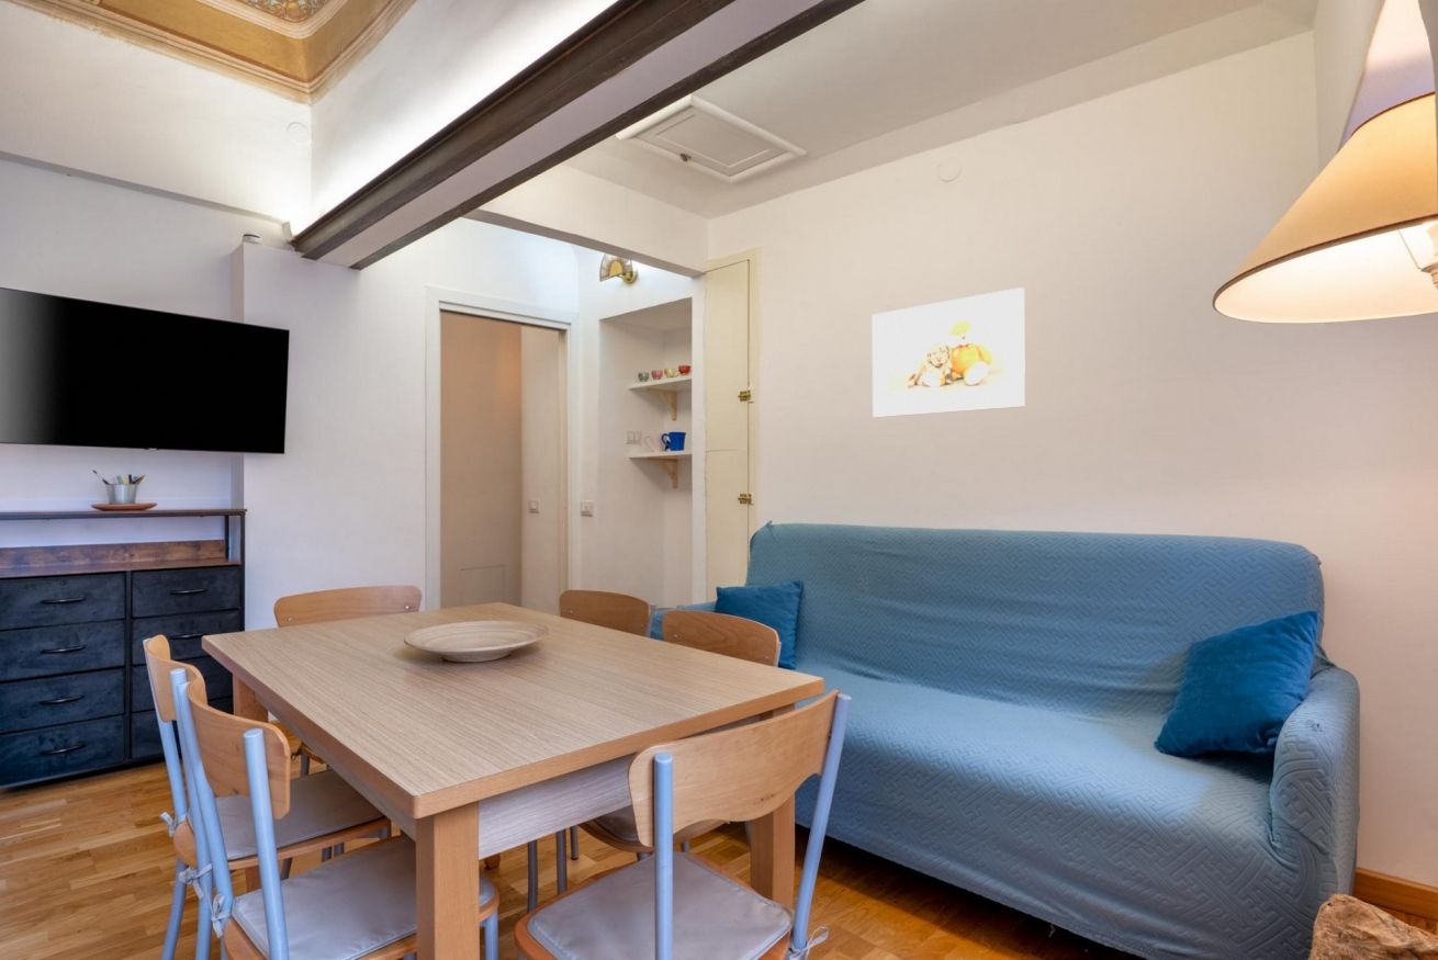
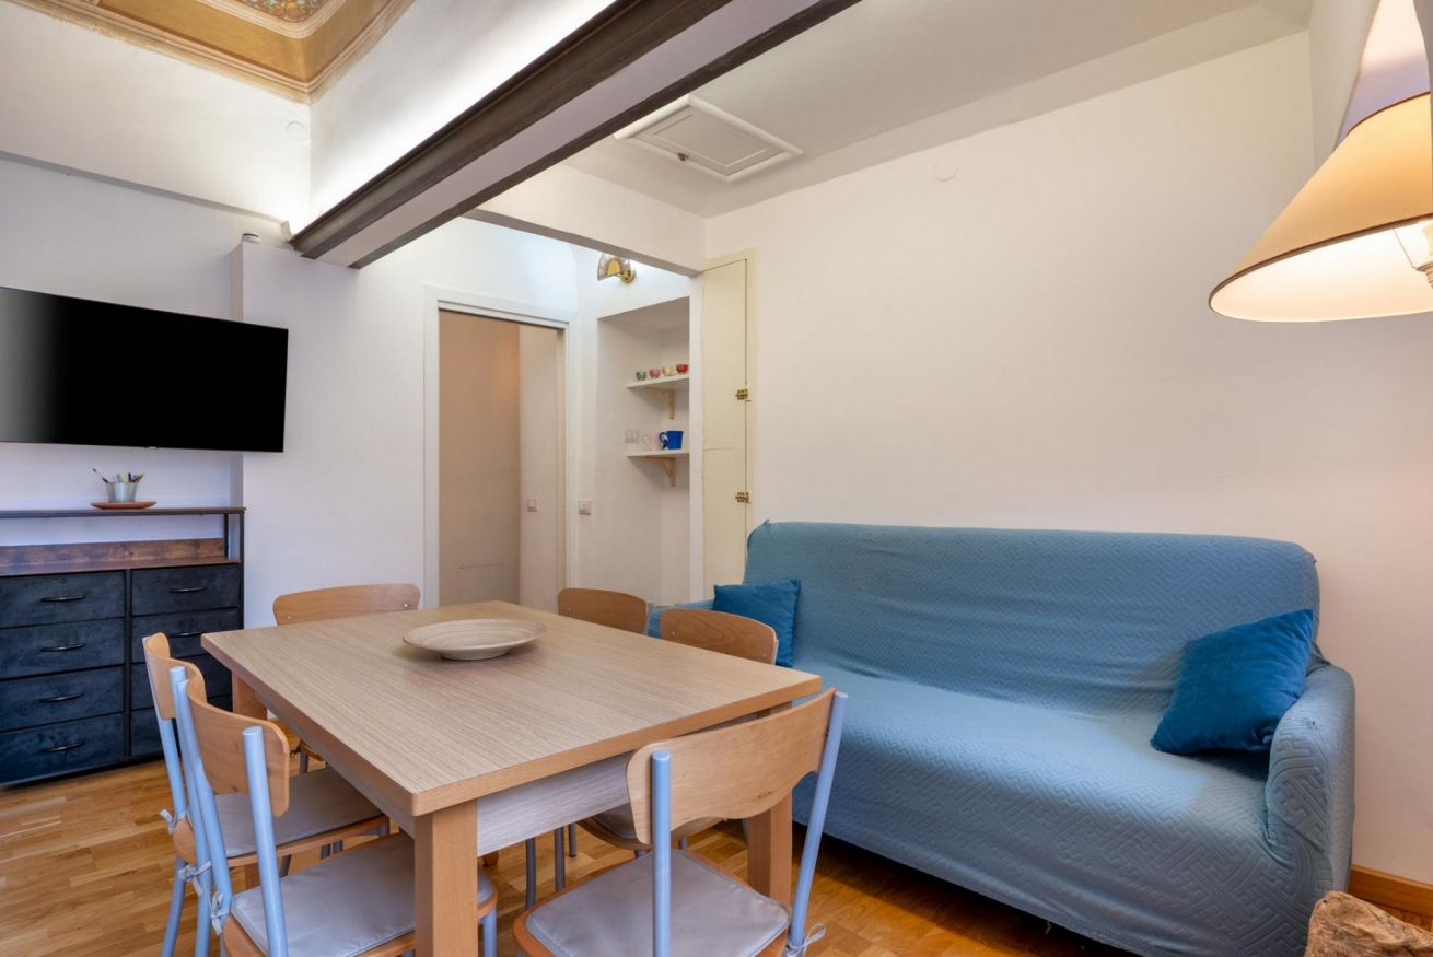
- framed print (943, 357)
